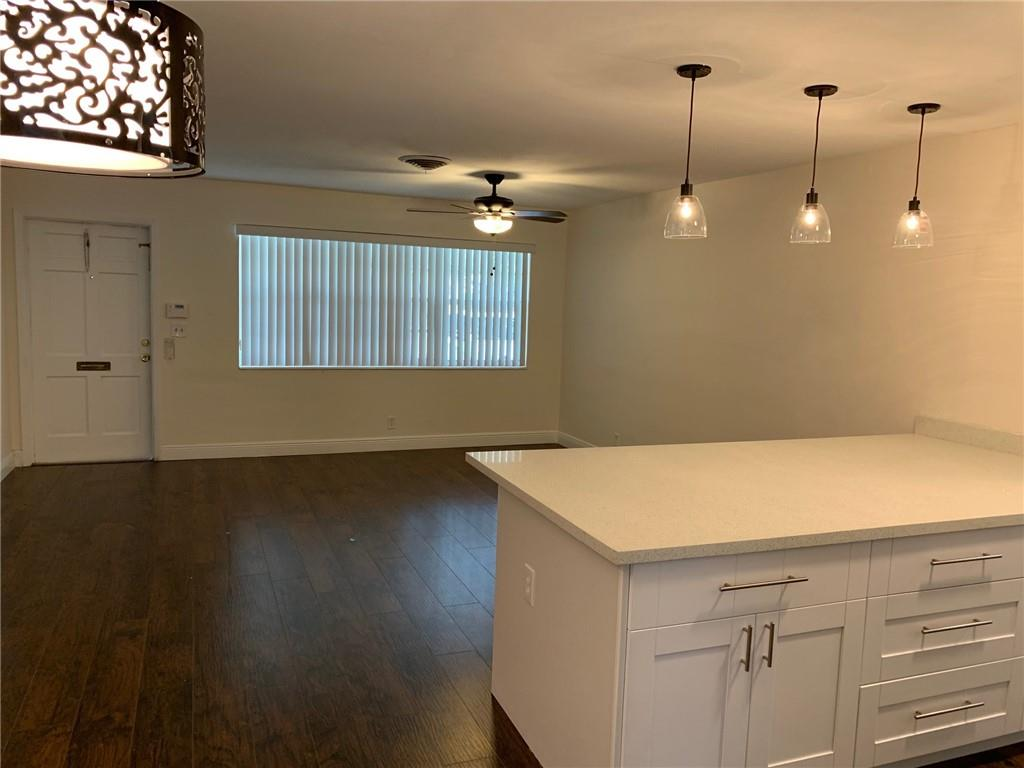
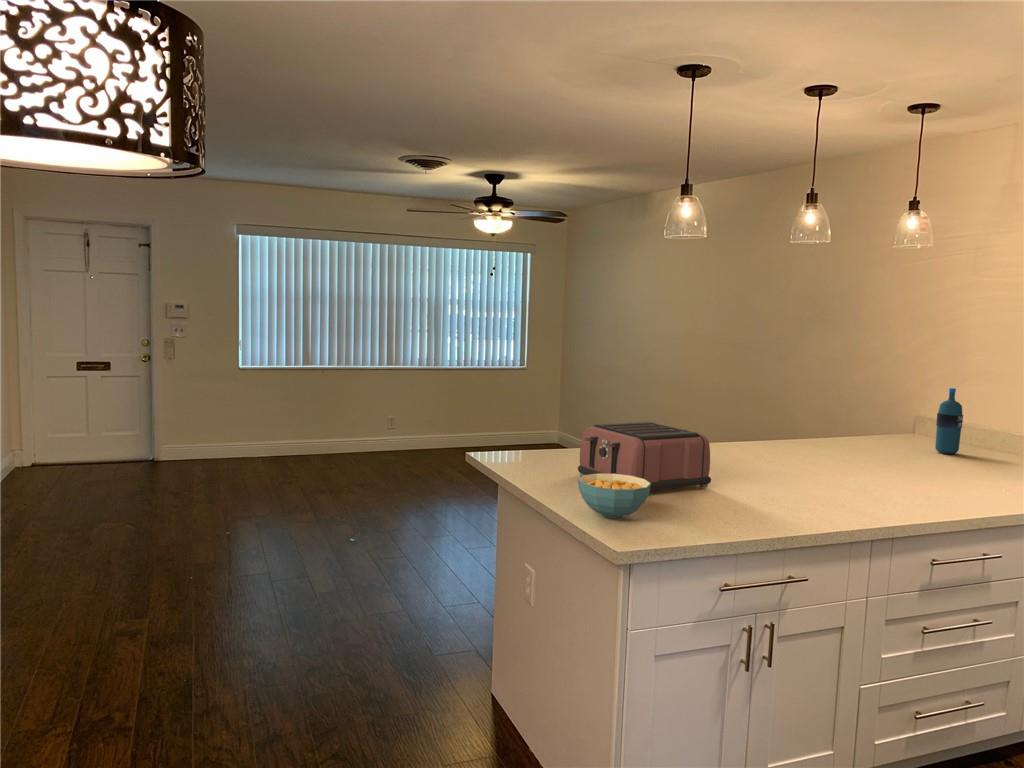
+ toaster (639, 455)
+ water bottle (949, 420)
+ cereal bowl (613, 498)
